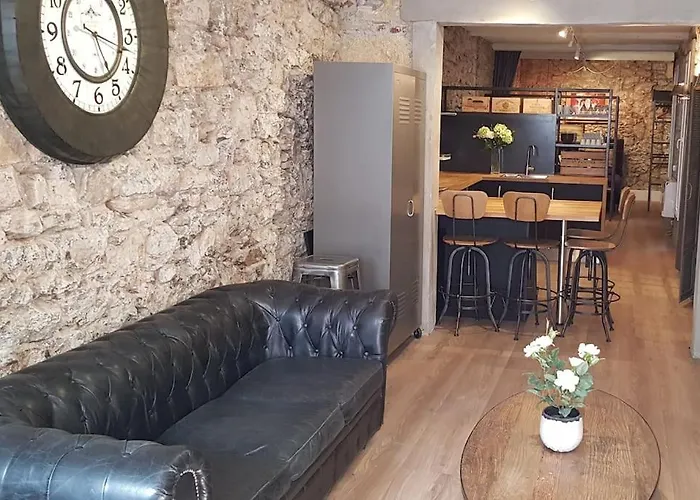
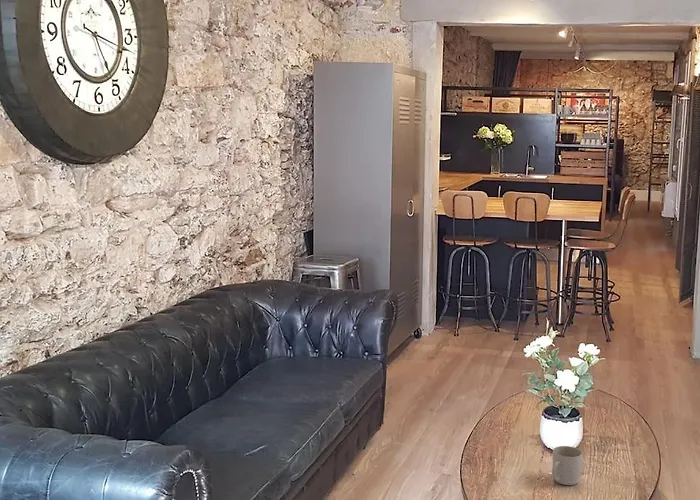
+ mug (564, 467)
